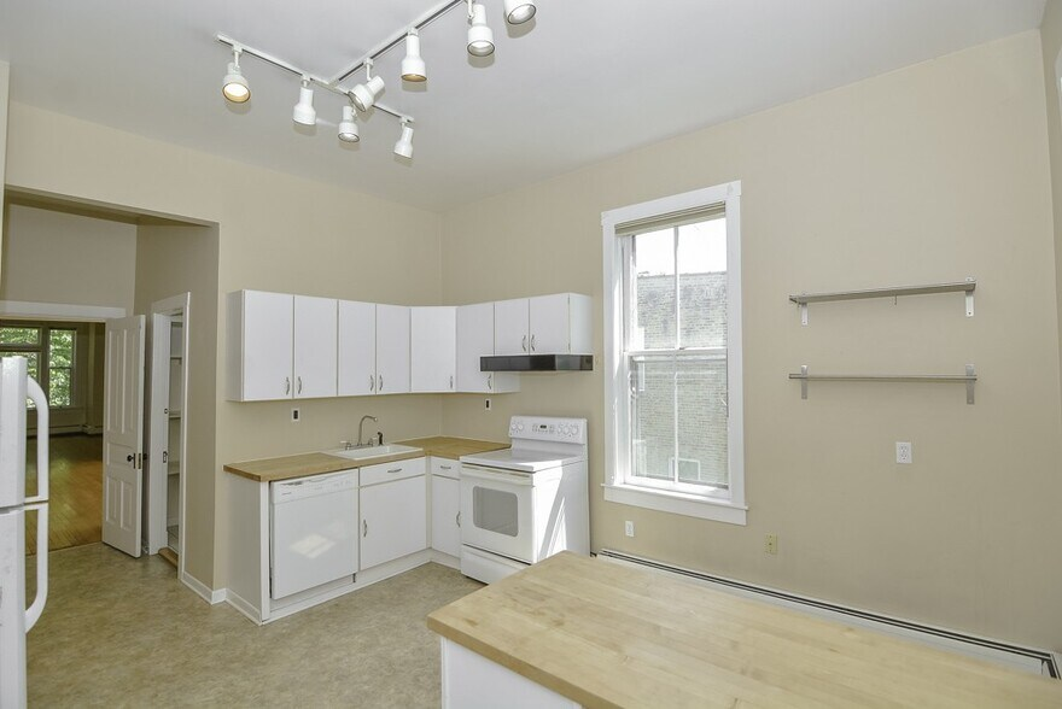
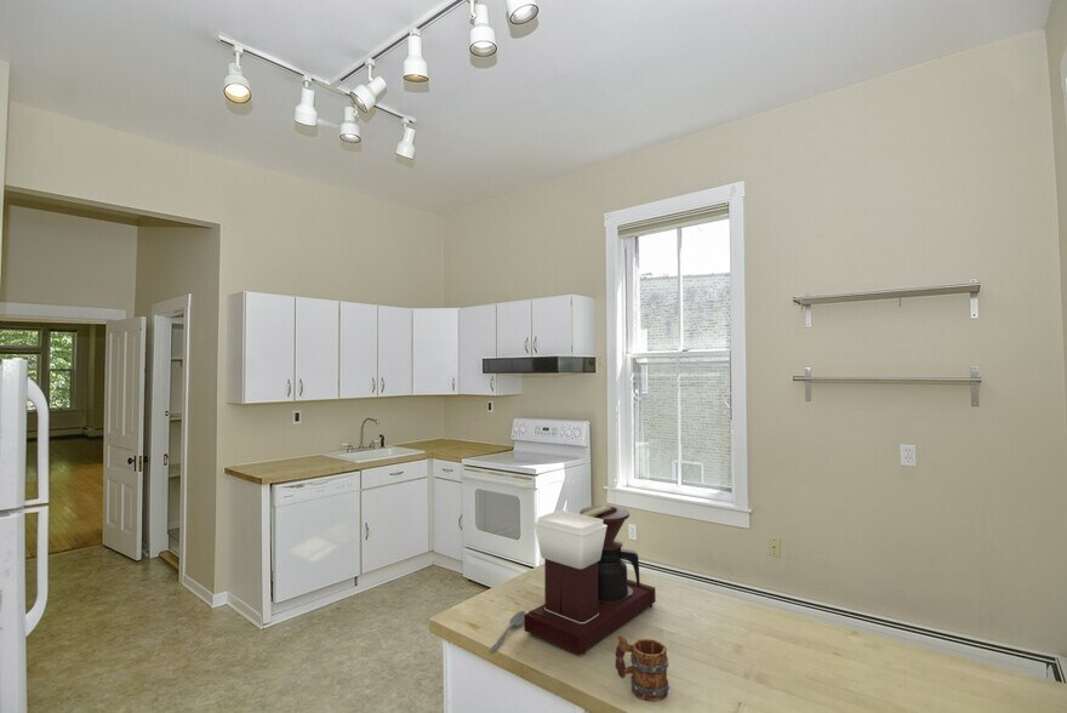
+ spoon (508, 629)
+ mug (641, 664)
+ coffee maker (593, 564)
